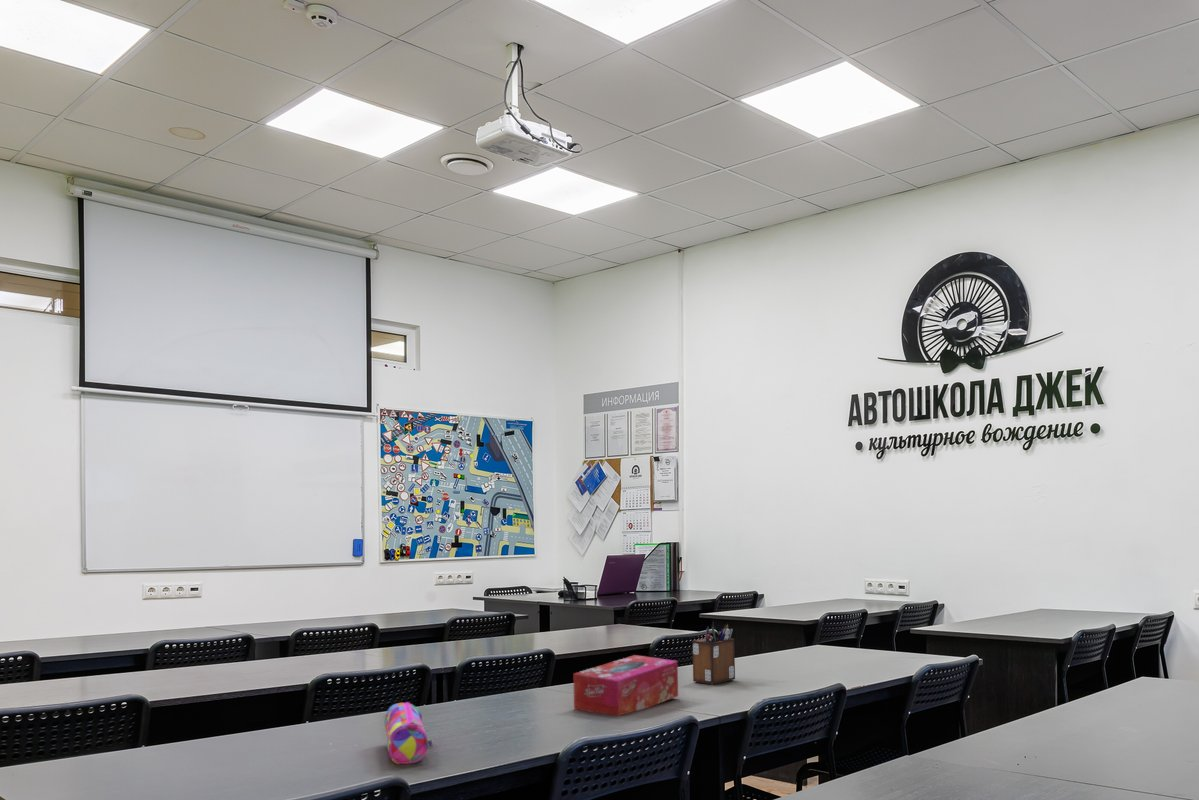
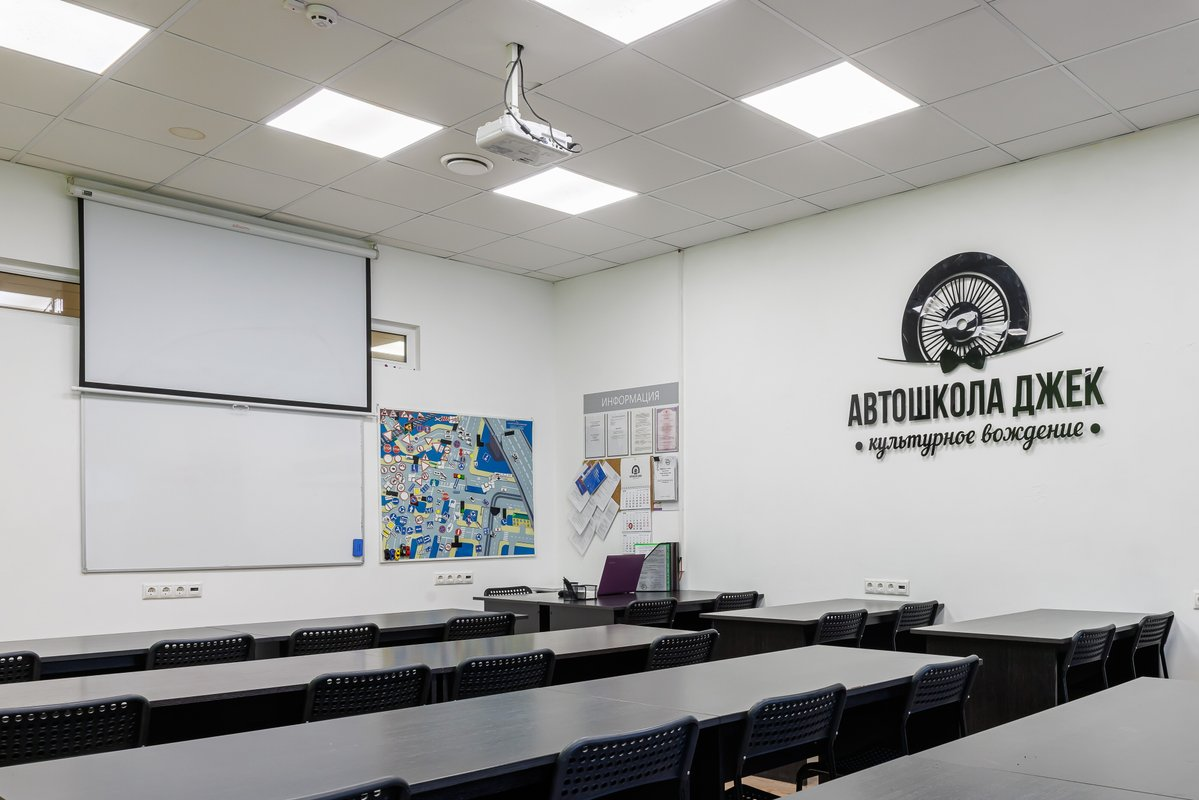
- desk organizer (713, 652)
- tissue box (627, 685)
- pencil case (406, 731)
